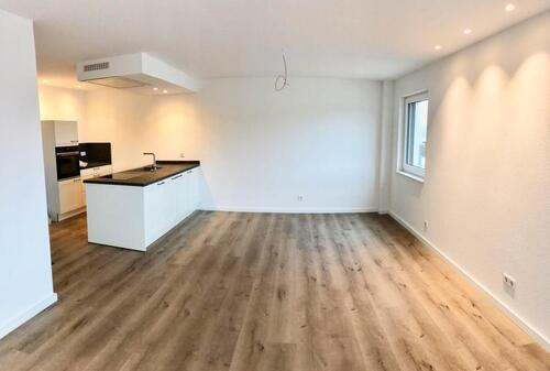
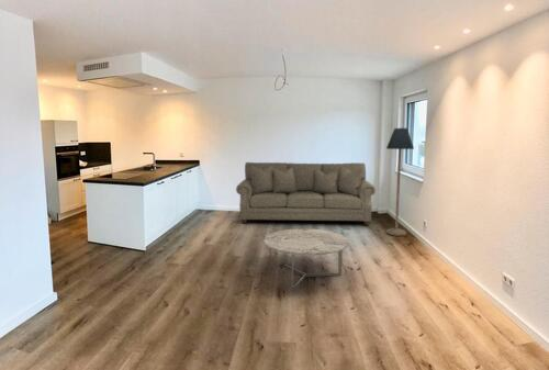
+ sofa (304, 190)
+ floor lamp (399, 181)
+ coffee table (305, 254)
